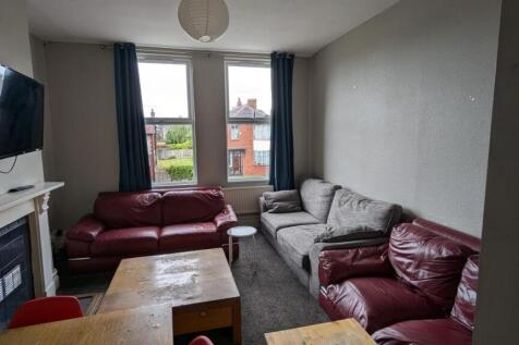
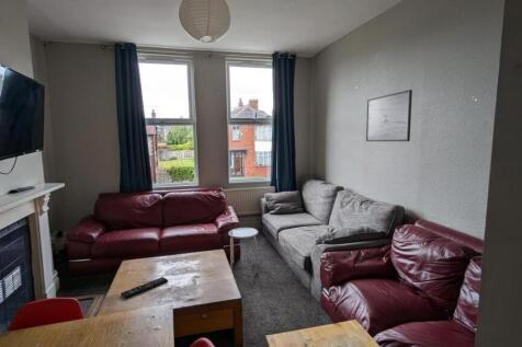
+ remote control (145, 287)
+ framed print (386, 118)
